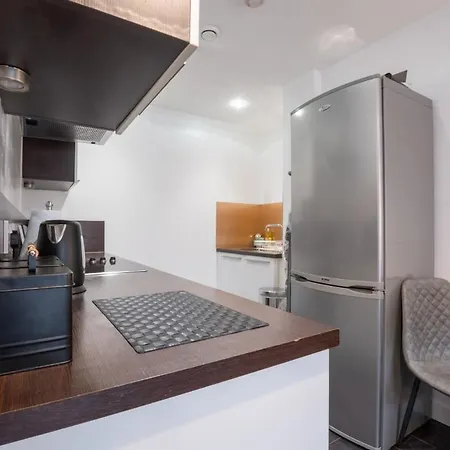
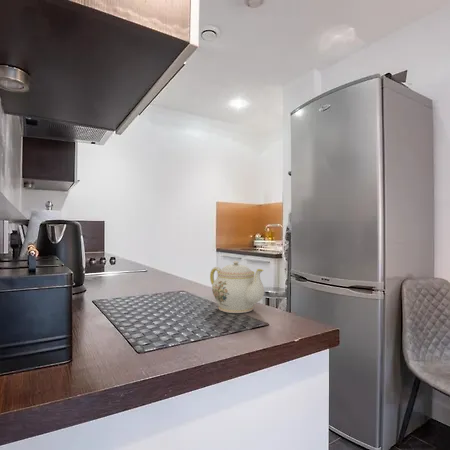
+ teapot (234, 284)
